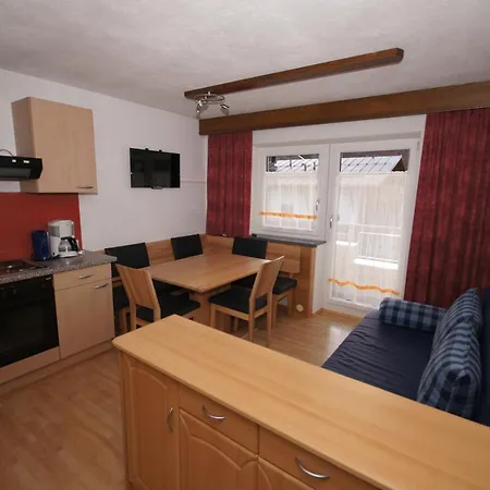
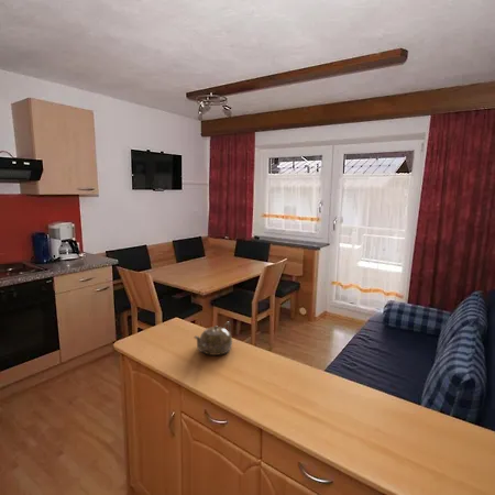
+ teapot (213, 338)
